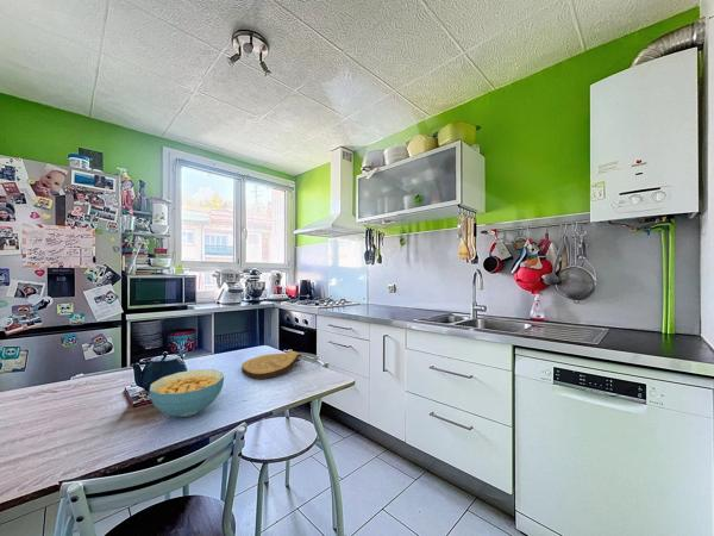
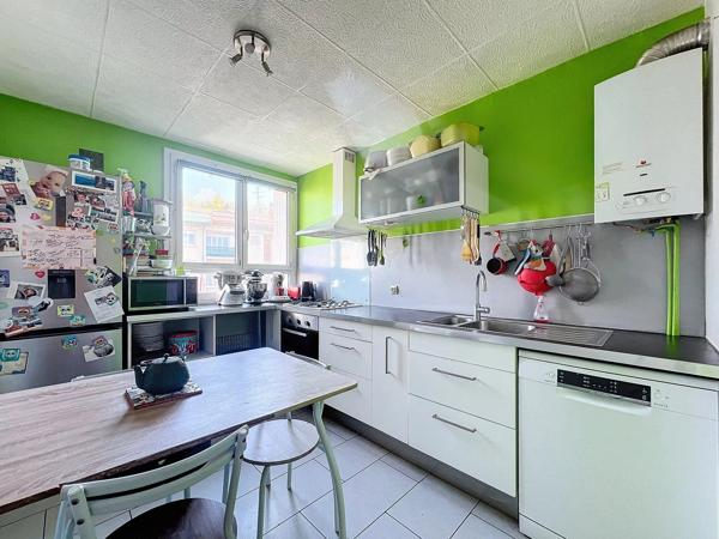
- key chain (283, 360)
- cereal bowl (188, 395)
